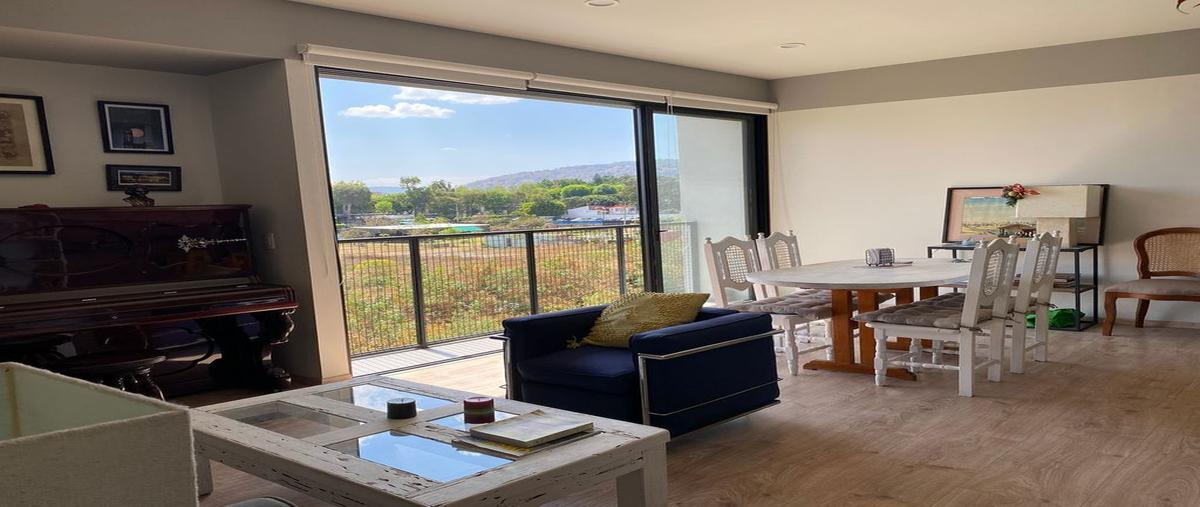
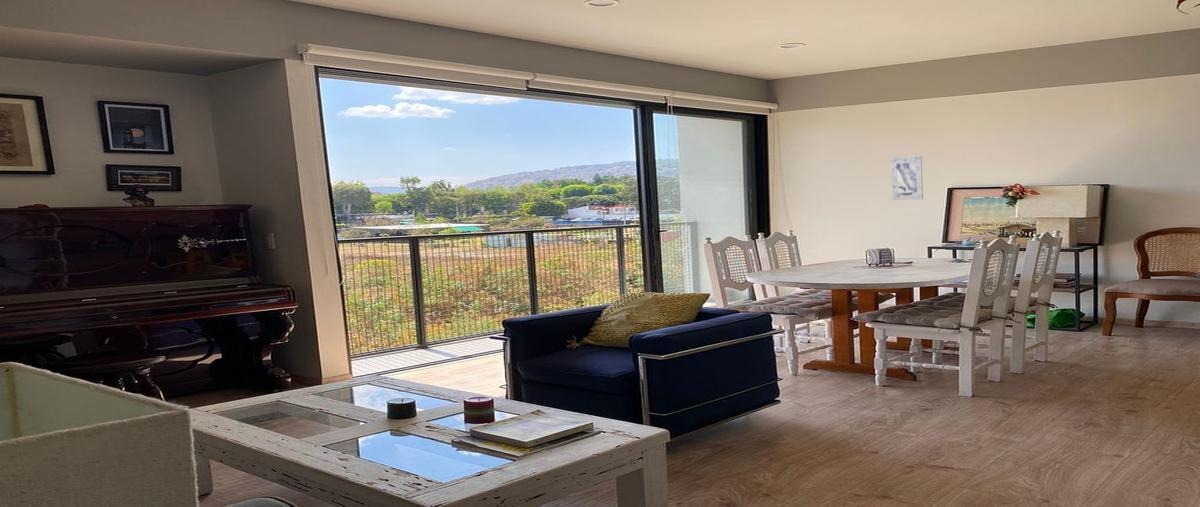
+ wall art (906, 178)
